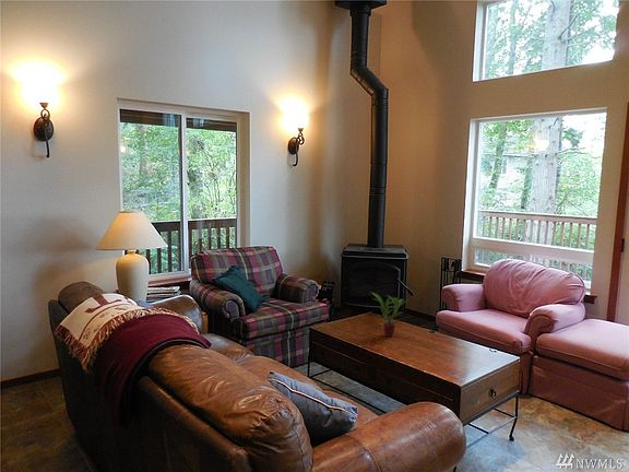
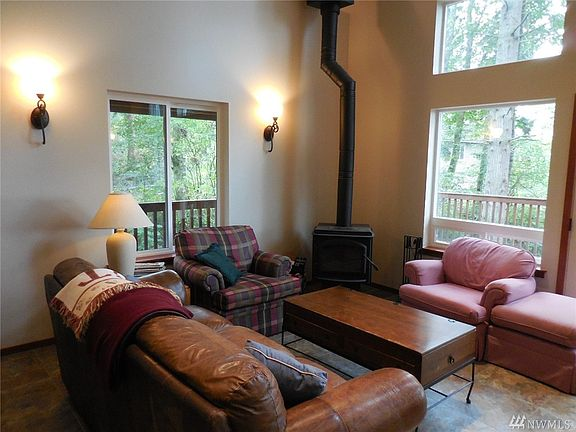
- potted plant (387, 314)
